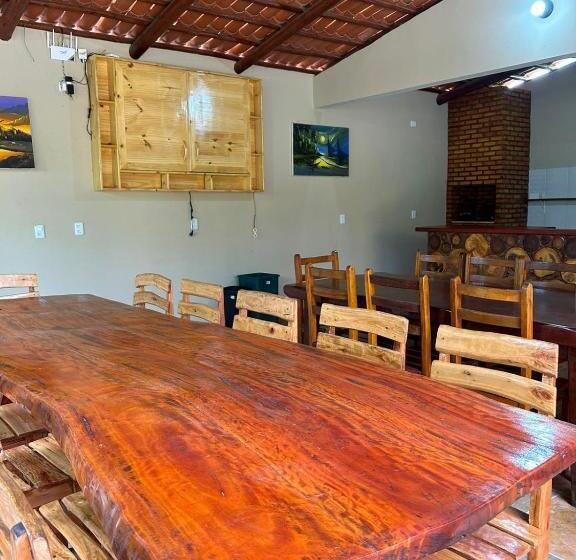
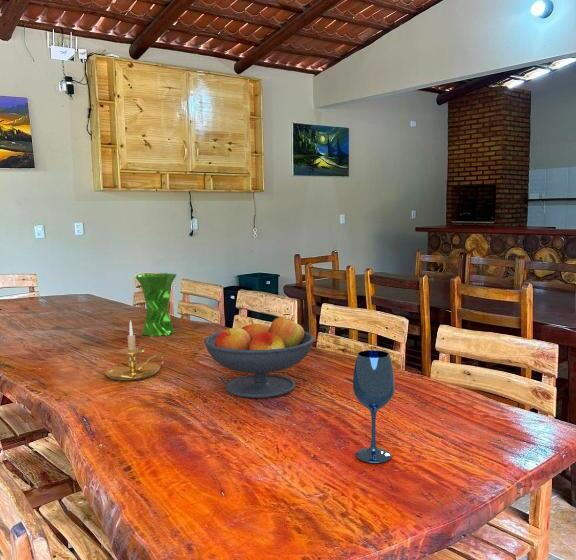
+ vase (157, 304)
+ wineglass (373, 405)
+ candle holder (136, 347)
+ fruit bowl (259, 353)
